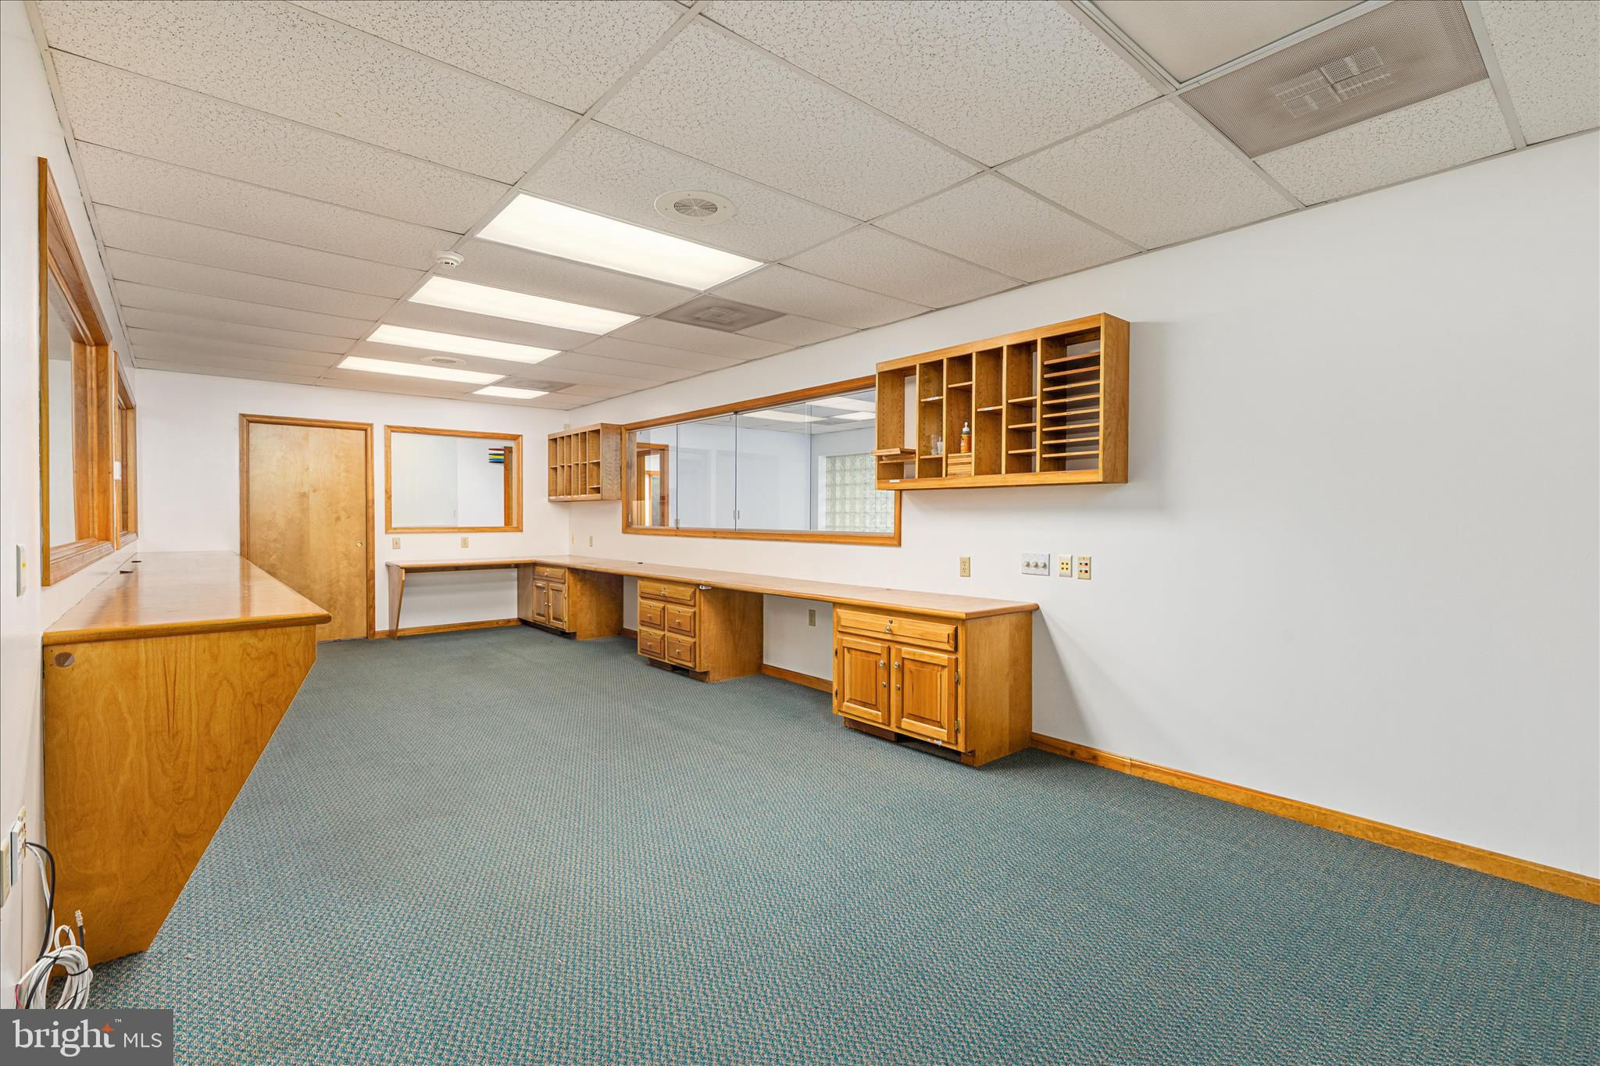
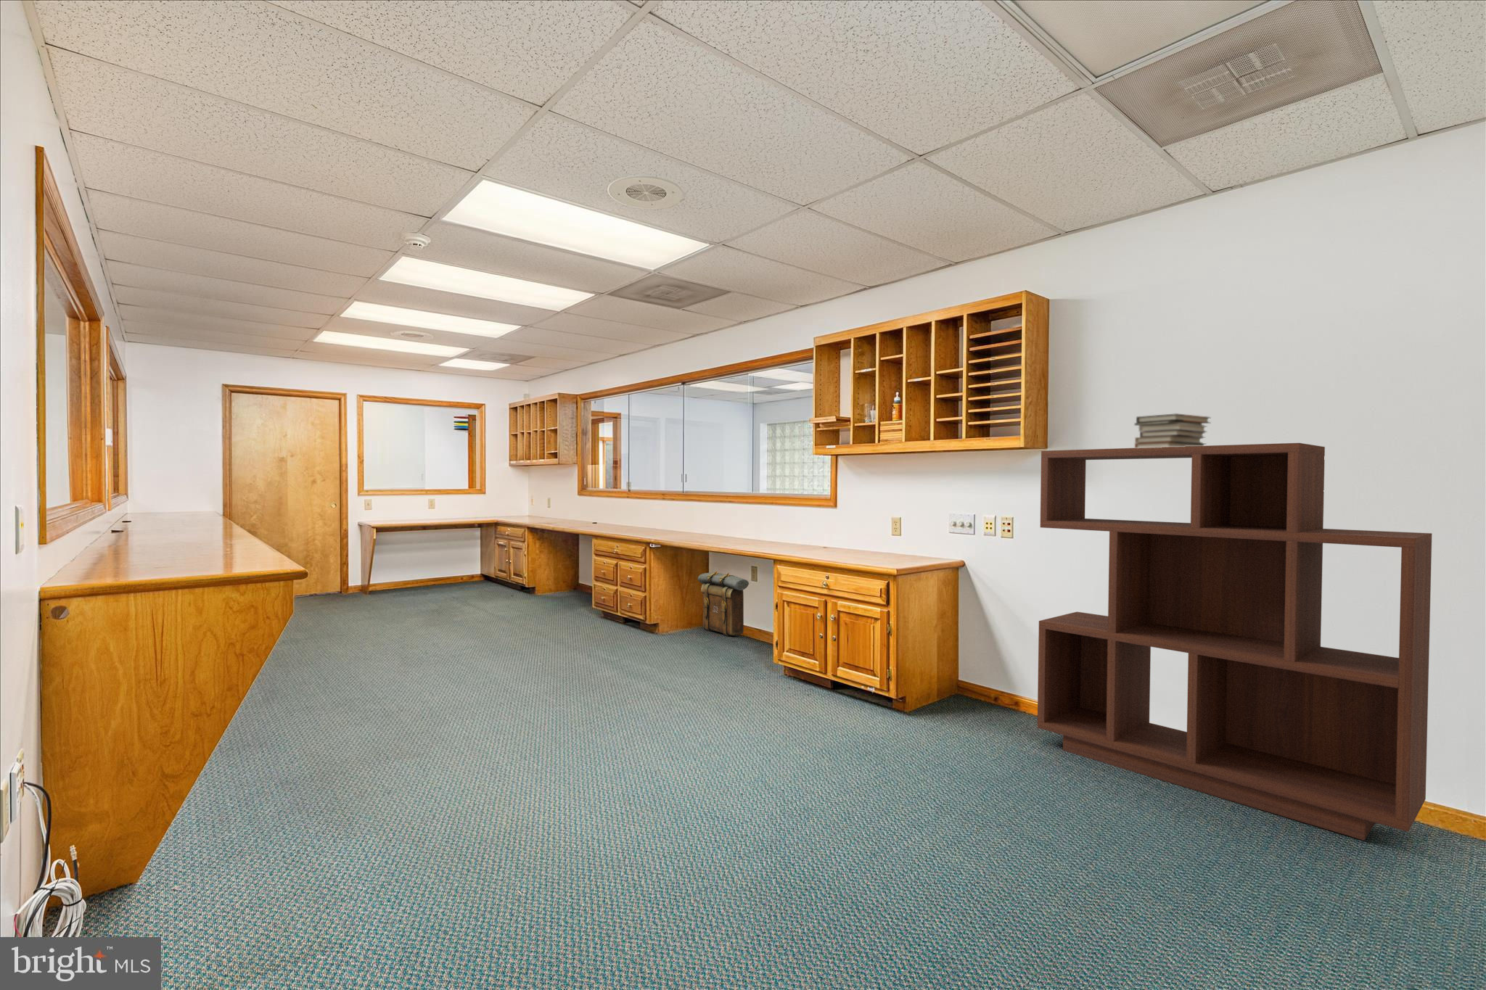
+ backpack (721, 602)
+ bookcase (1210, 613)
+ book stack (1172, 432)
